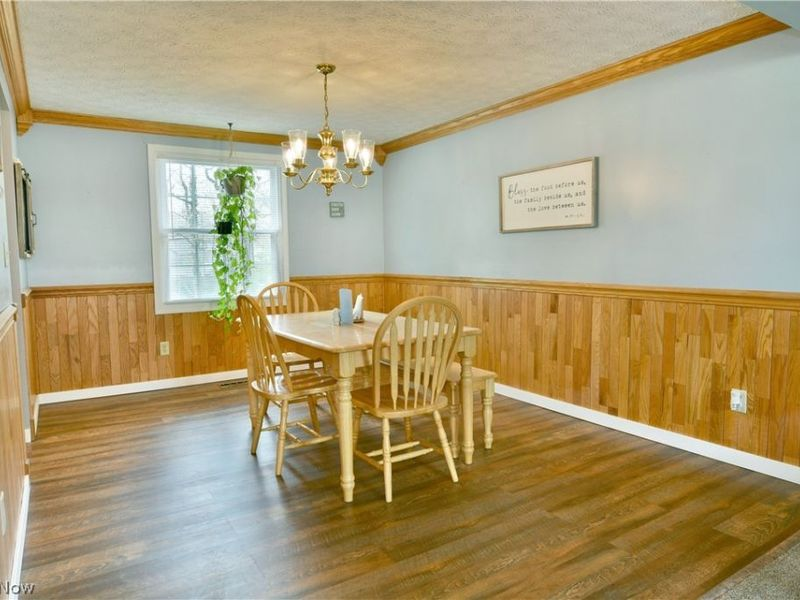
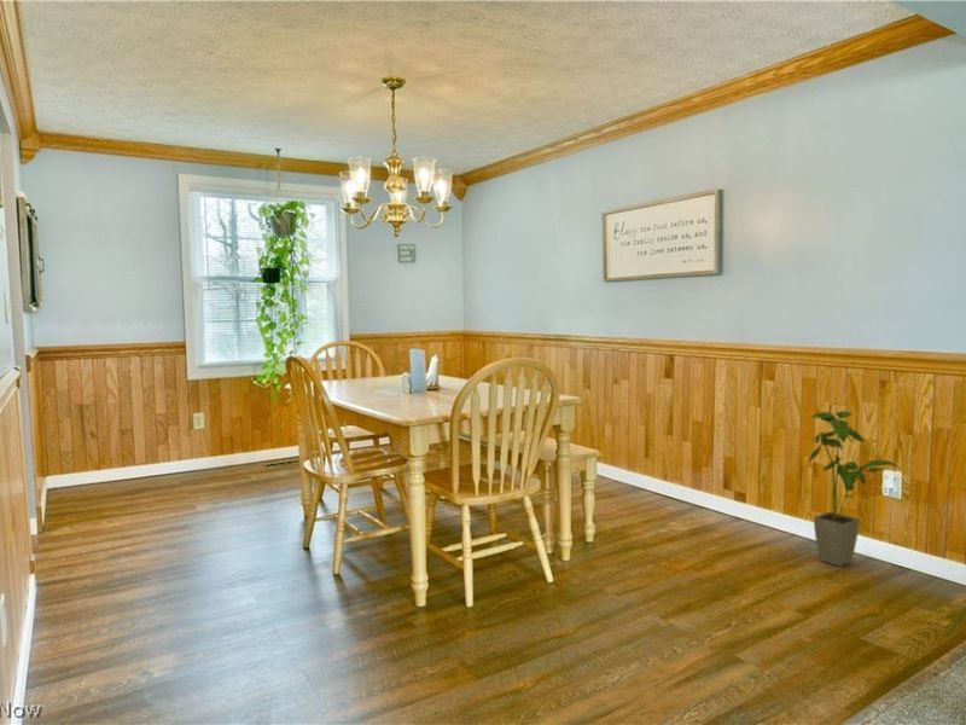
+ house plant (845, 489)
